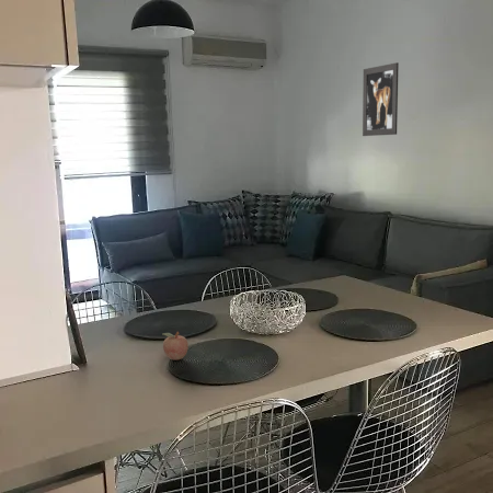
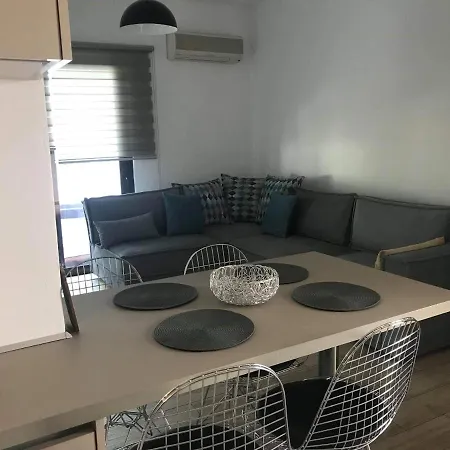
- wall art (379, 101)
- fruit (174, 345)
